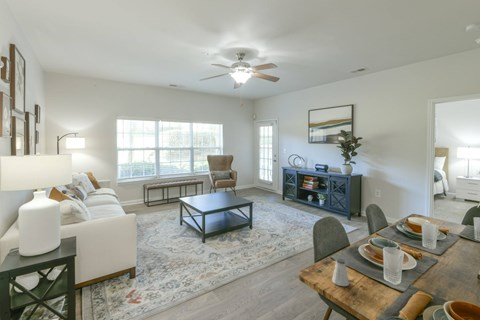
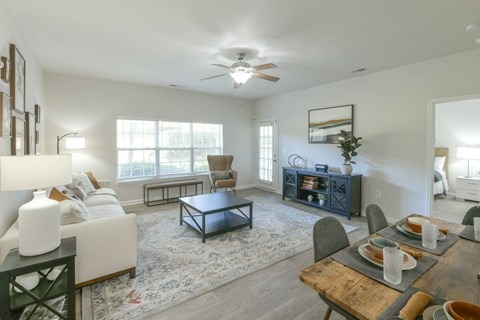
- saltshaker (340, 271)
